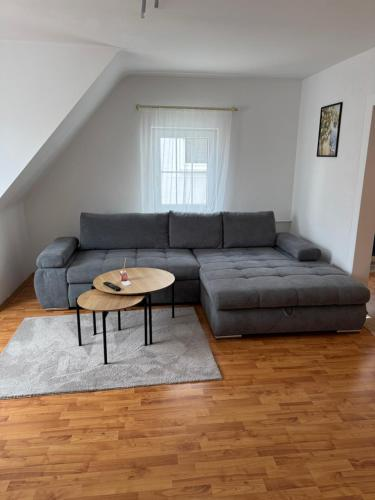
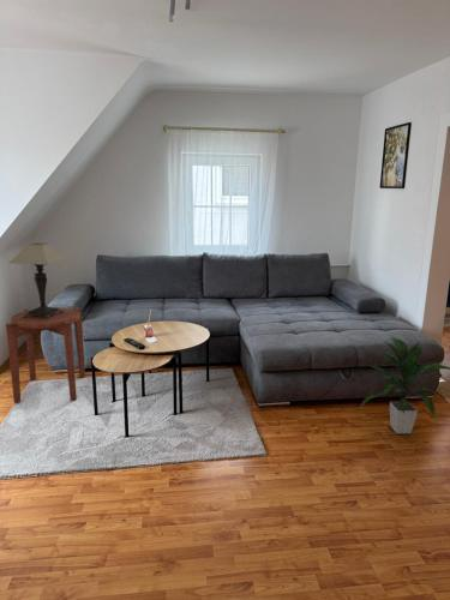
+ table lamp (41, 278)
+ side table (34, 353)
+ indoor plant (402, 384)
